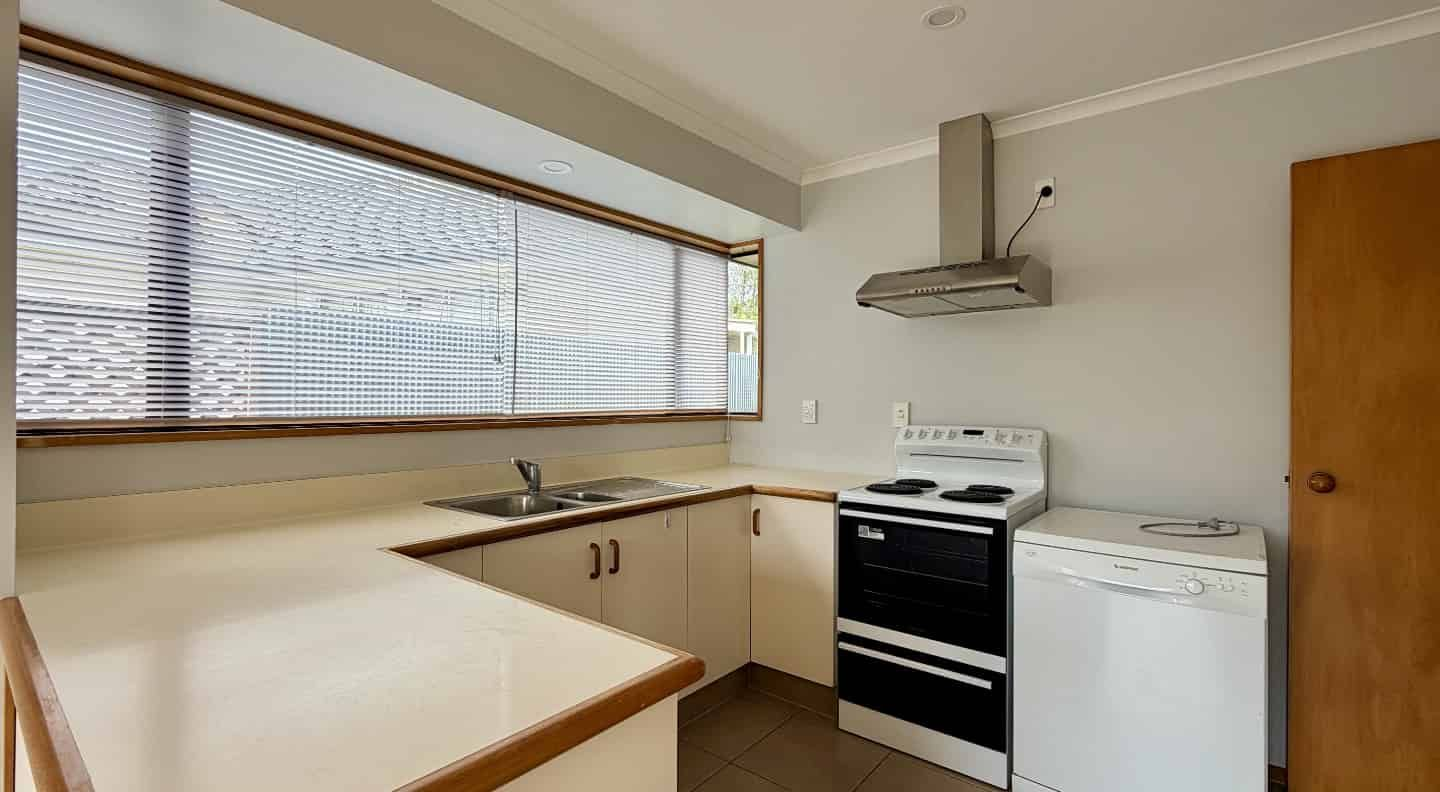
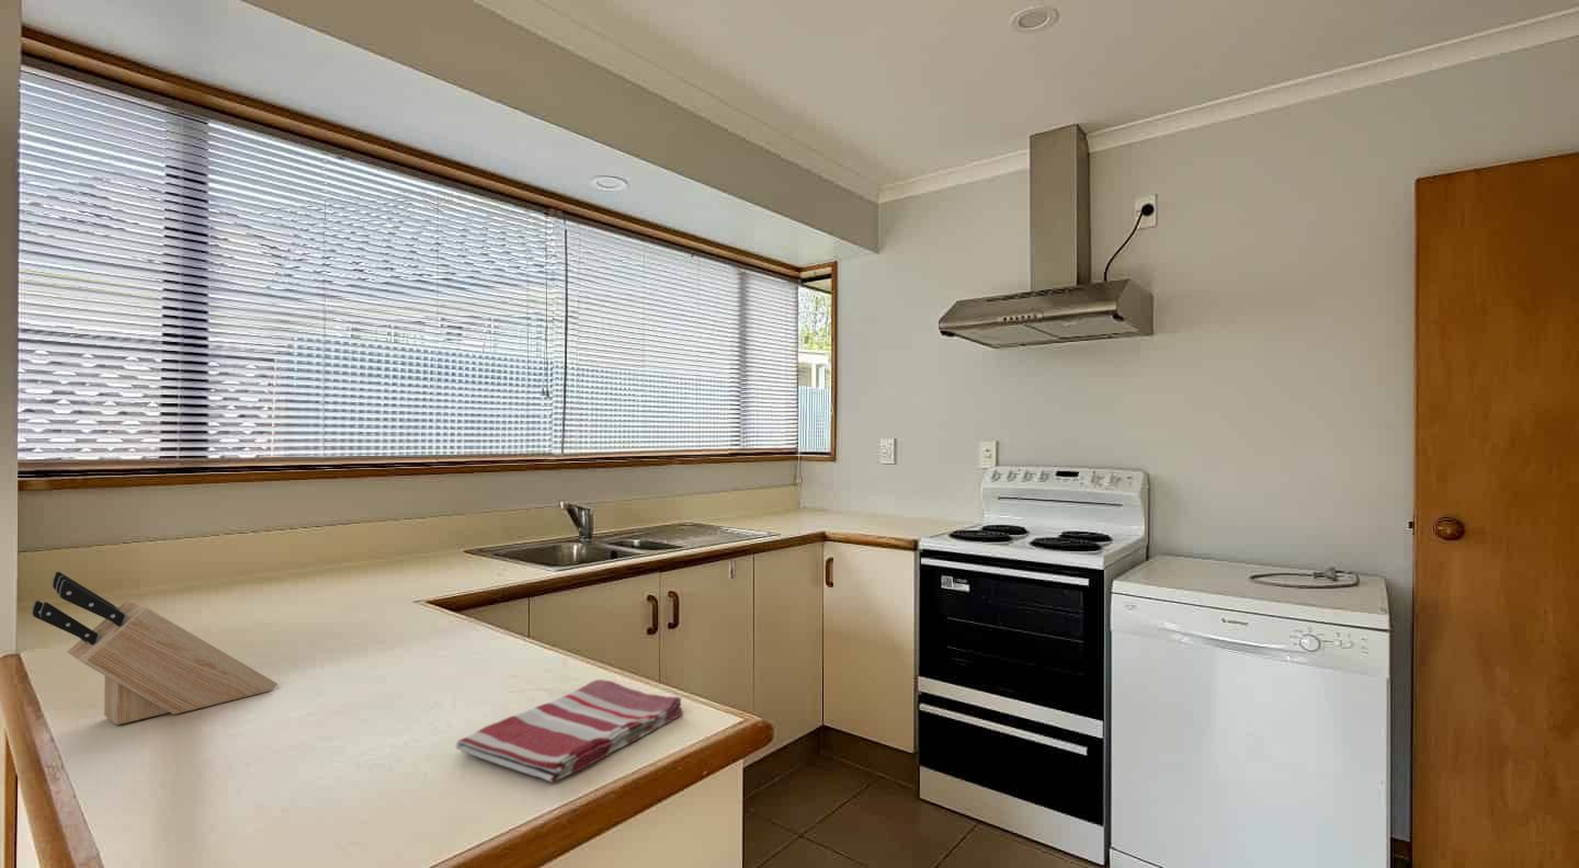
+ knife block (162, 636)
+ dish towel (577, 721)
